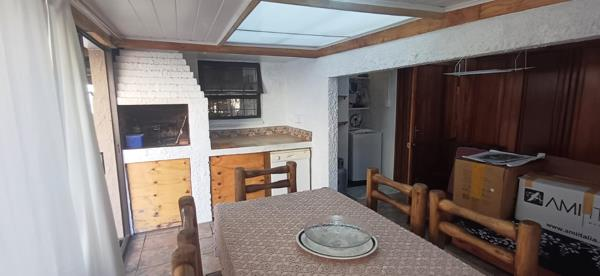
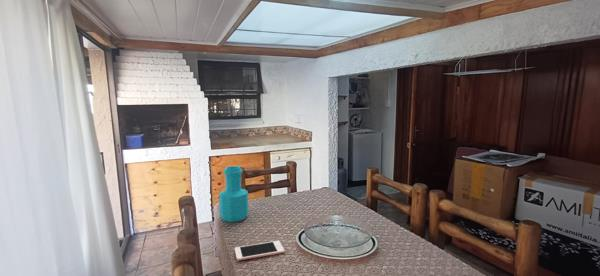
+ bottle (233, 192)
+ cell phone (259, 250)
